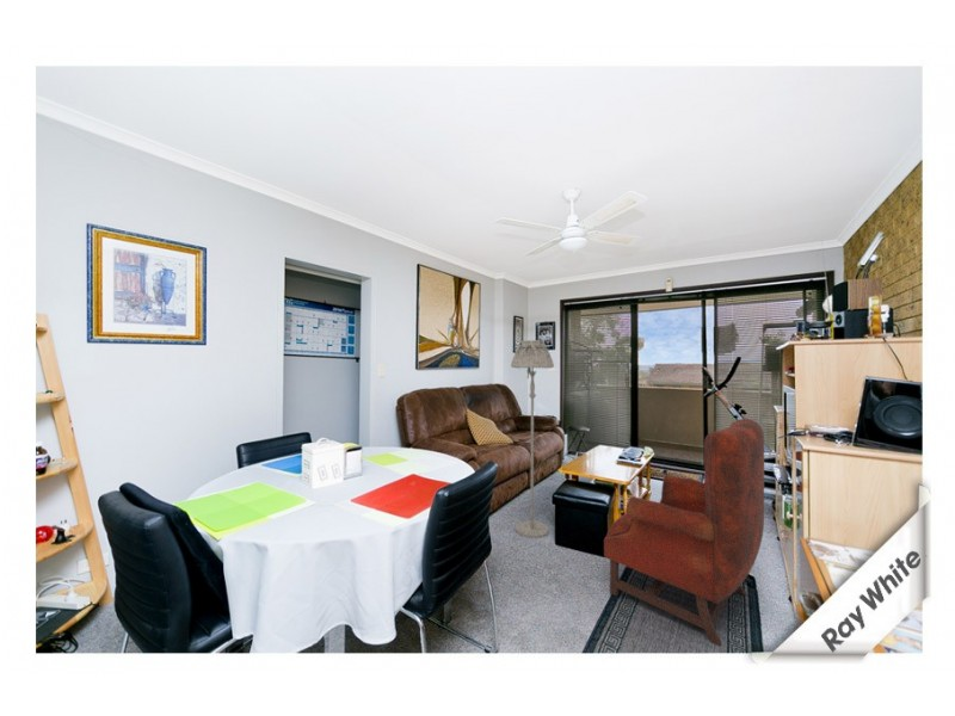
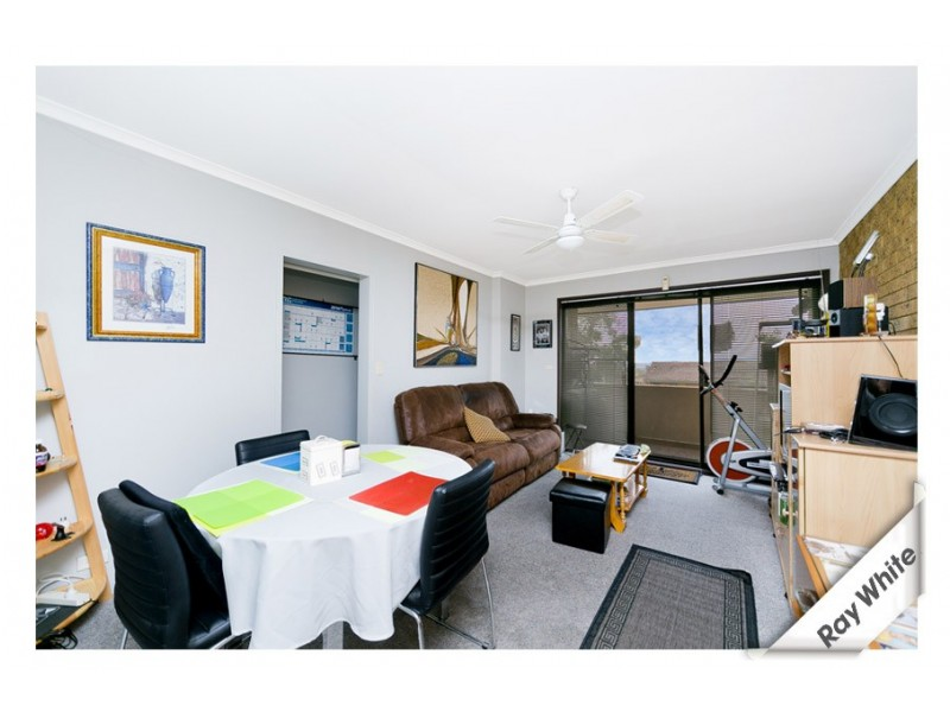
- armchair (682, 507)
- floor lamp (531, 434)
